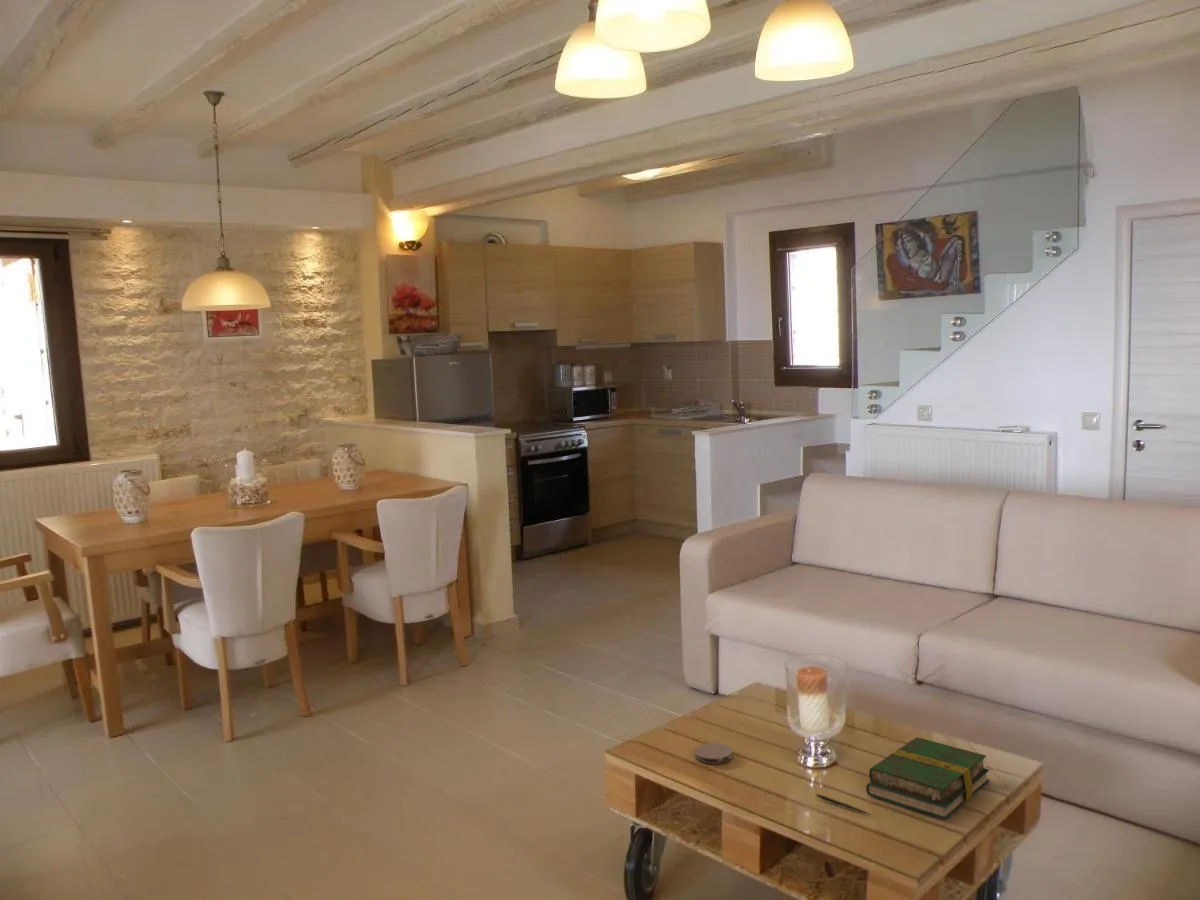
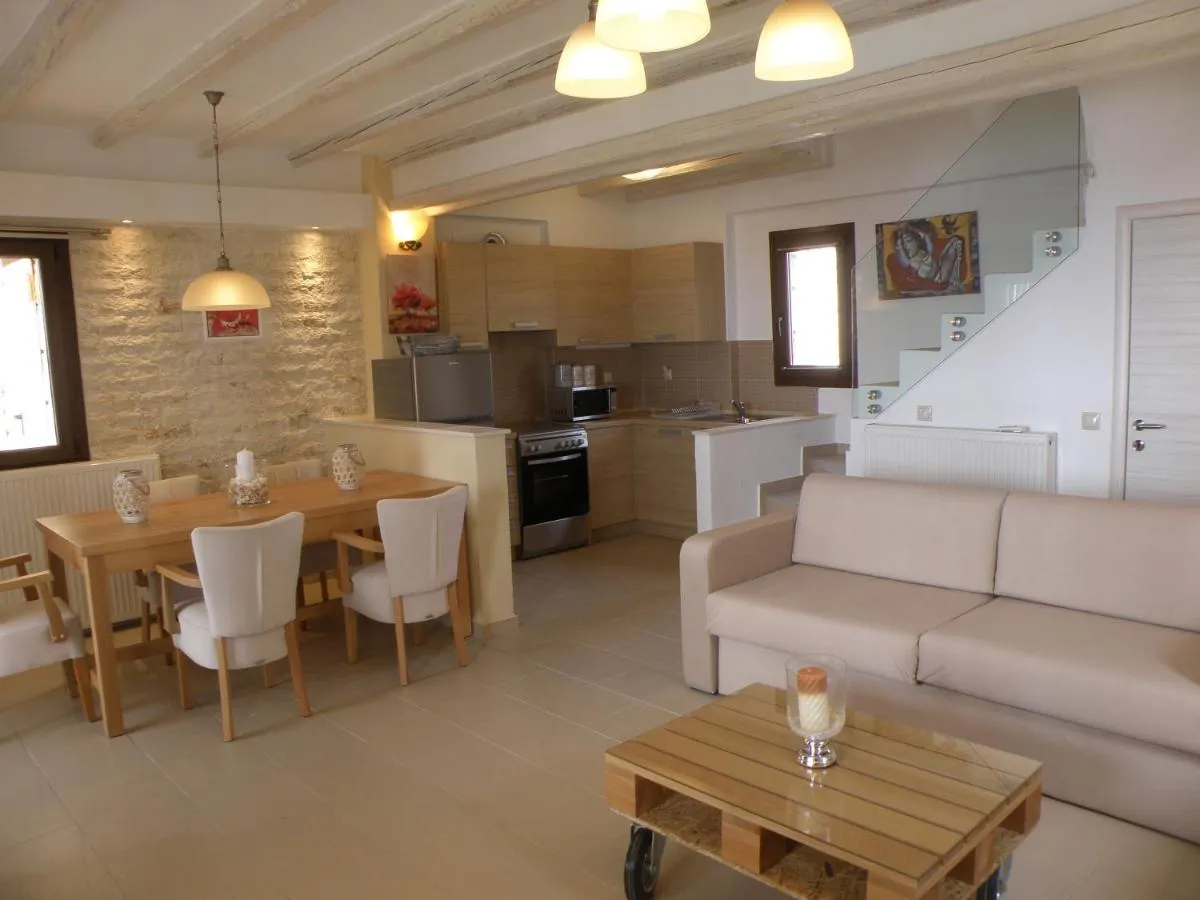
- pen (843, 804)
- coaster (713, 753)
- book (928, 774)
